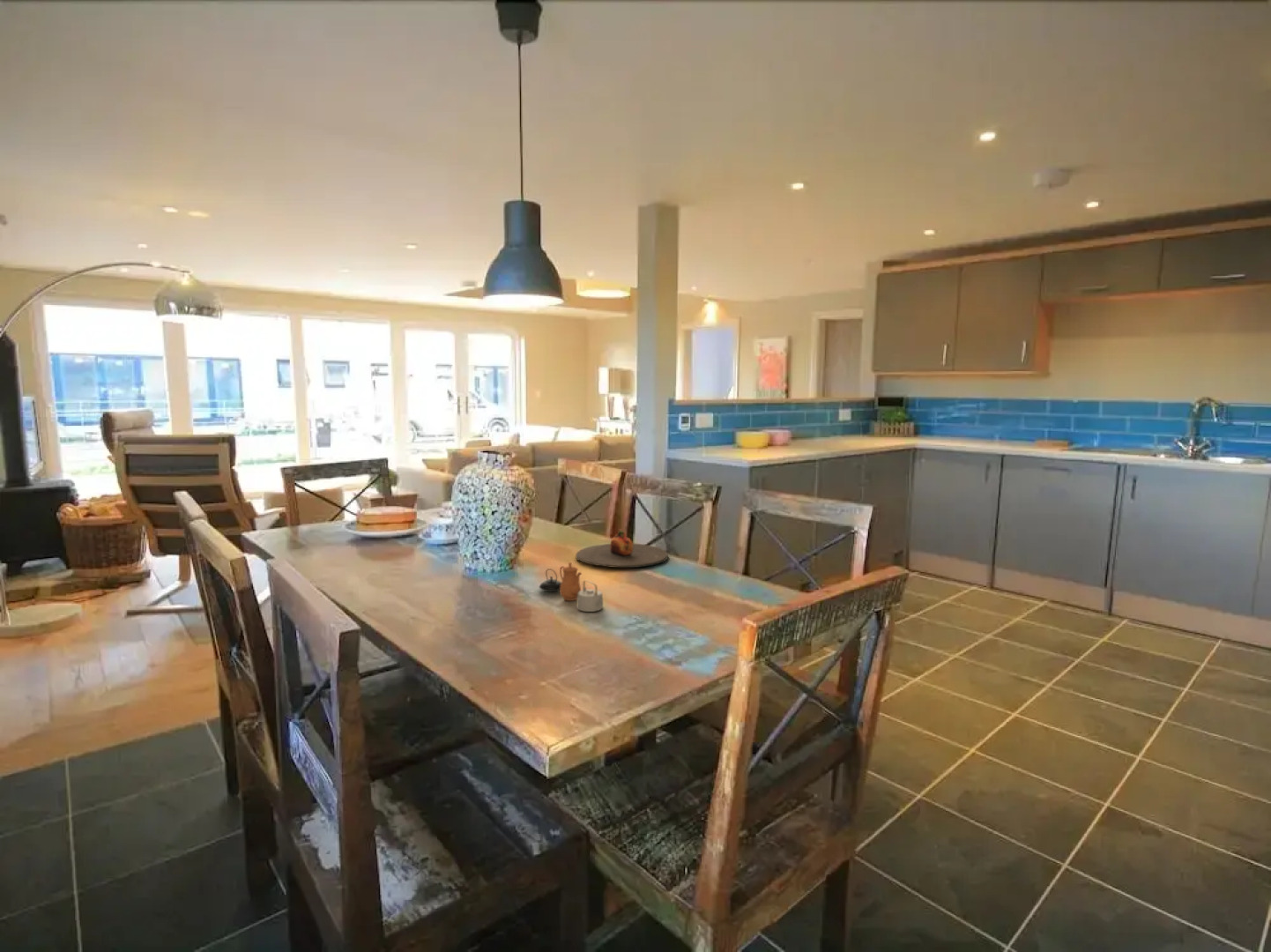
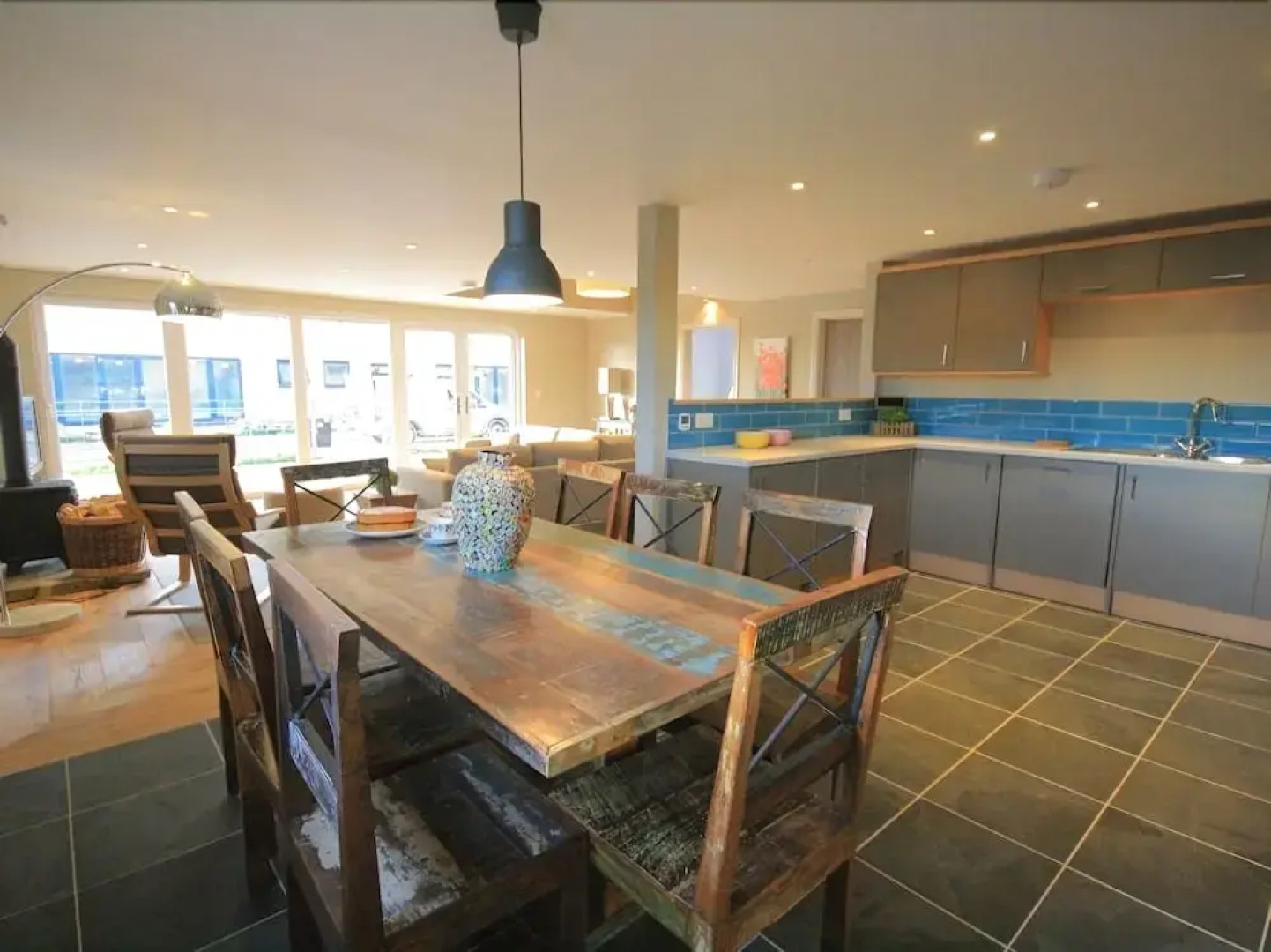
- teapot (571, 581)
- plate (621, 543)
